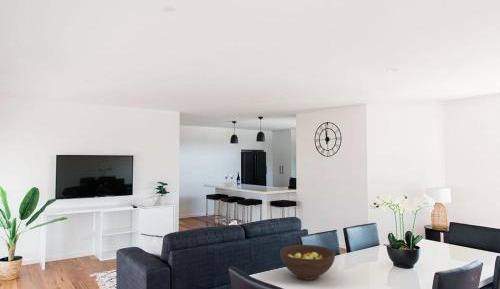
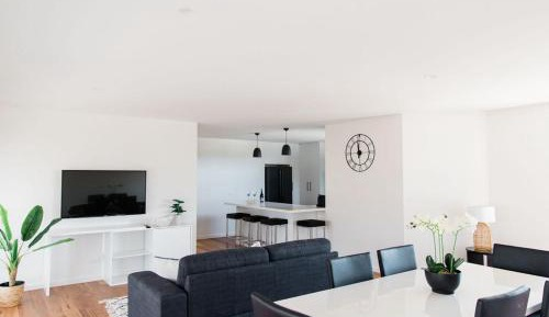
- fruit bowl (307, 264)
